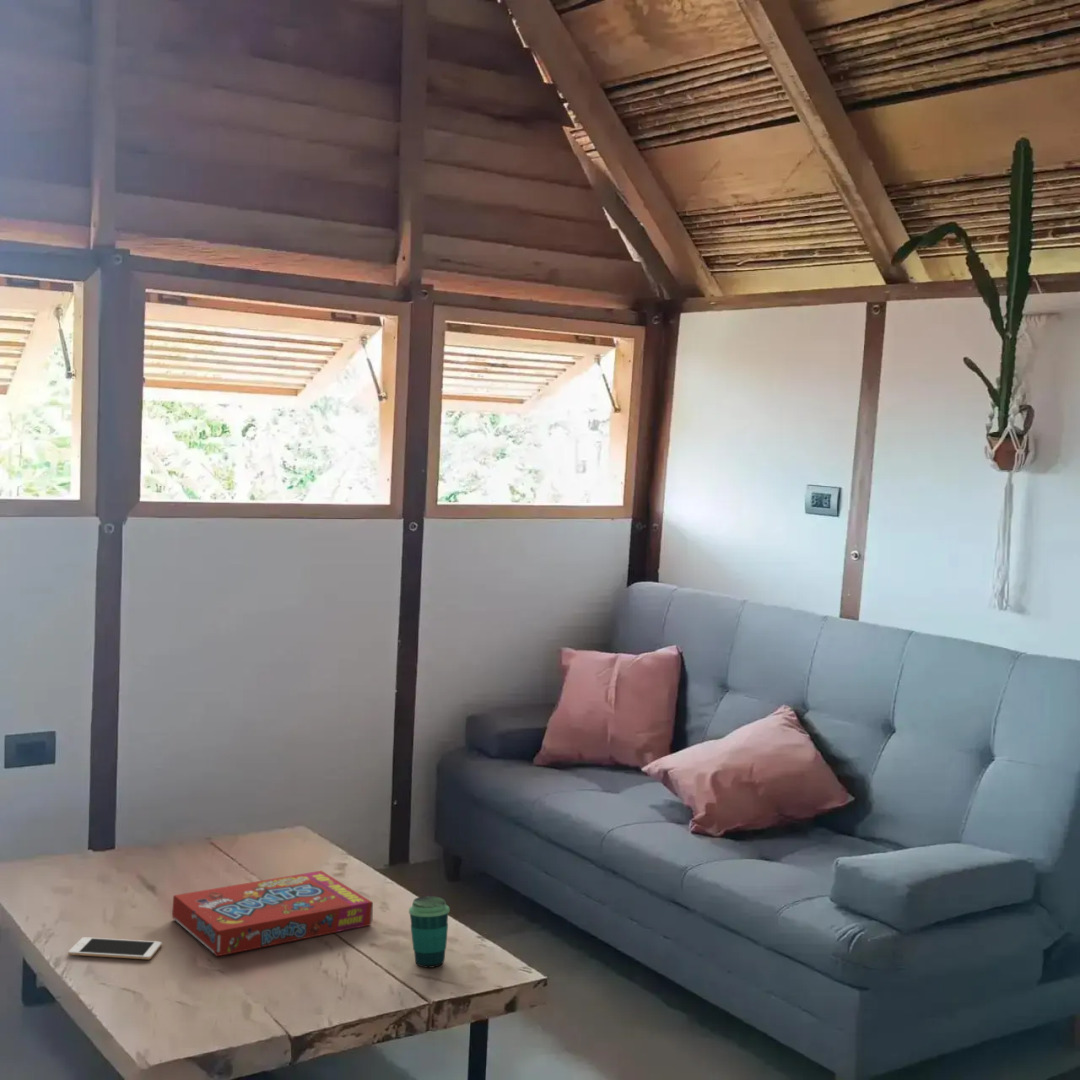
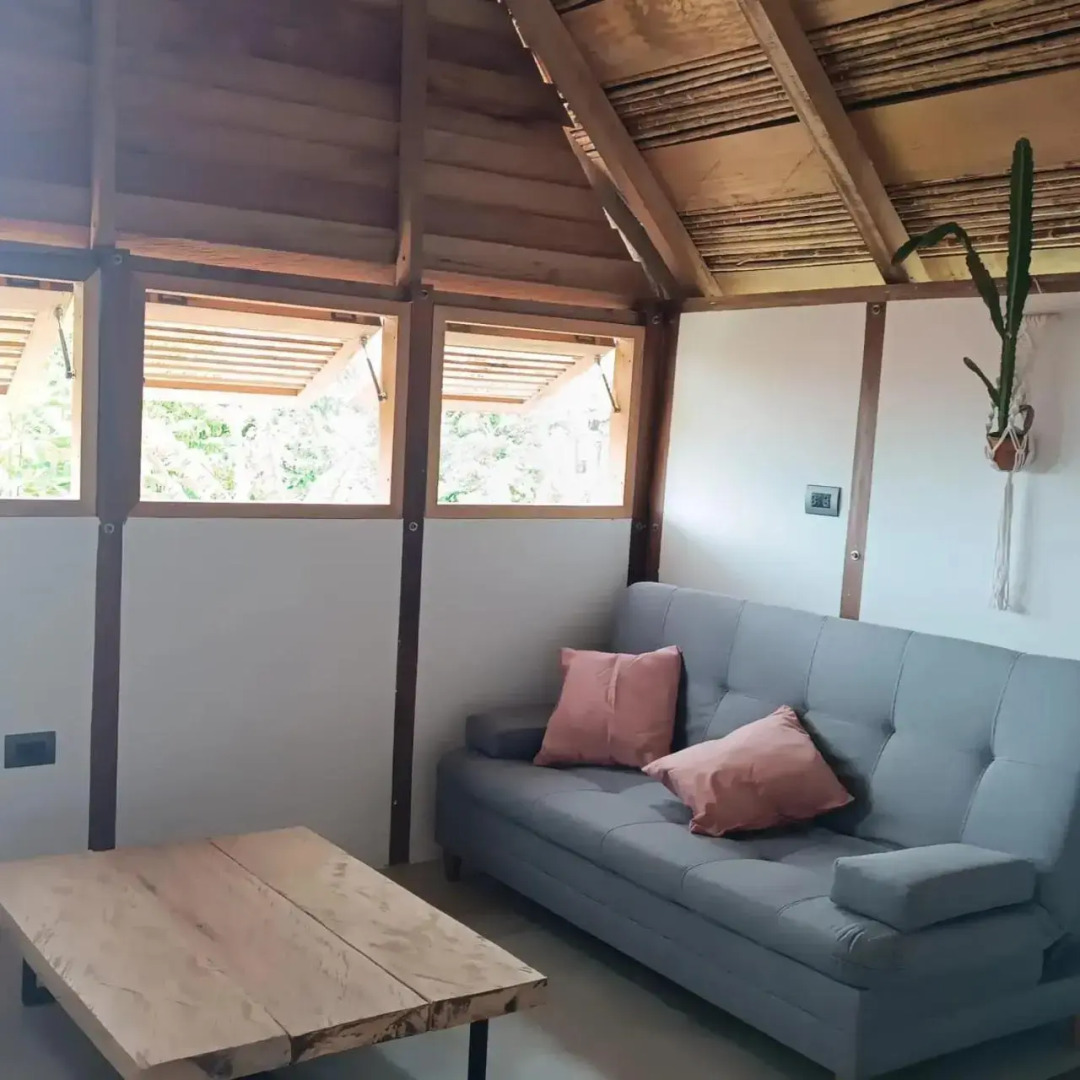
- cell phone (115, 948)
- cup (428, 931)
- snack box (273, 910)
